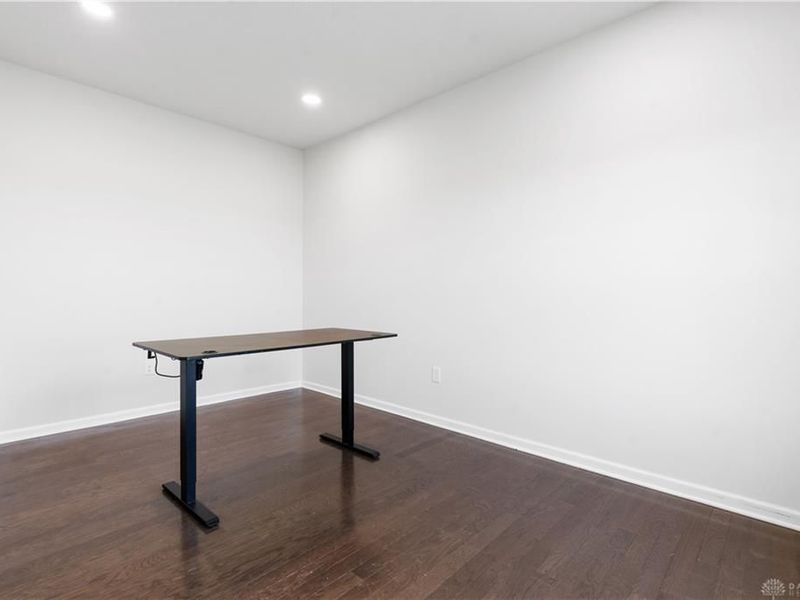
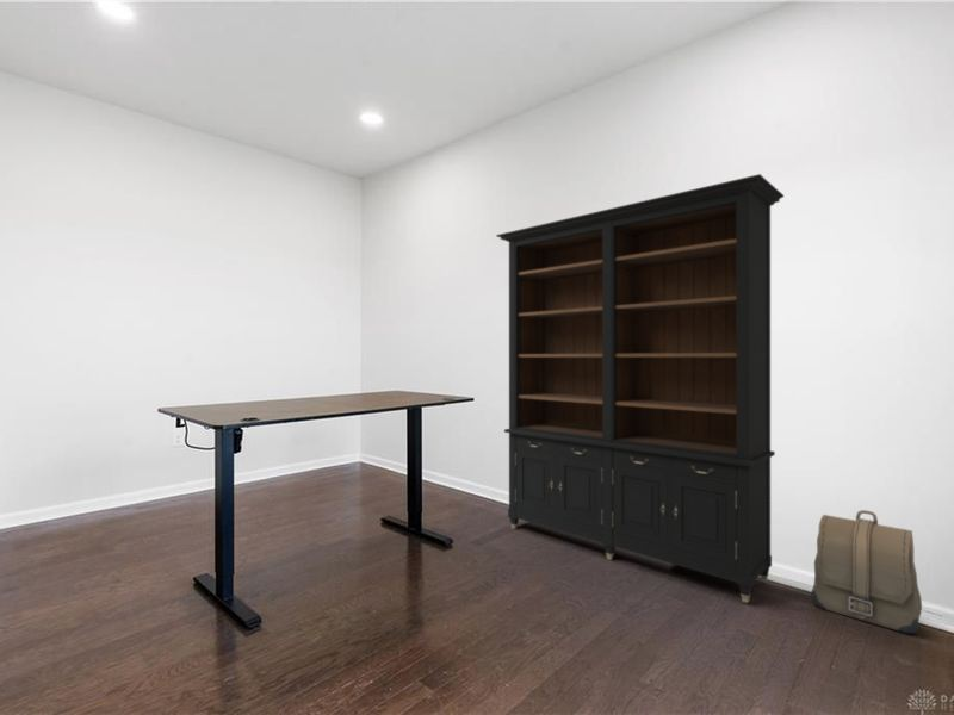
+ backpack (863, 565)
+ bookcase (620, 381)
